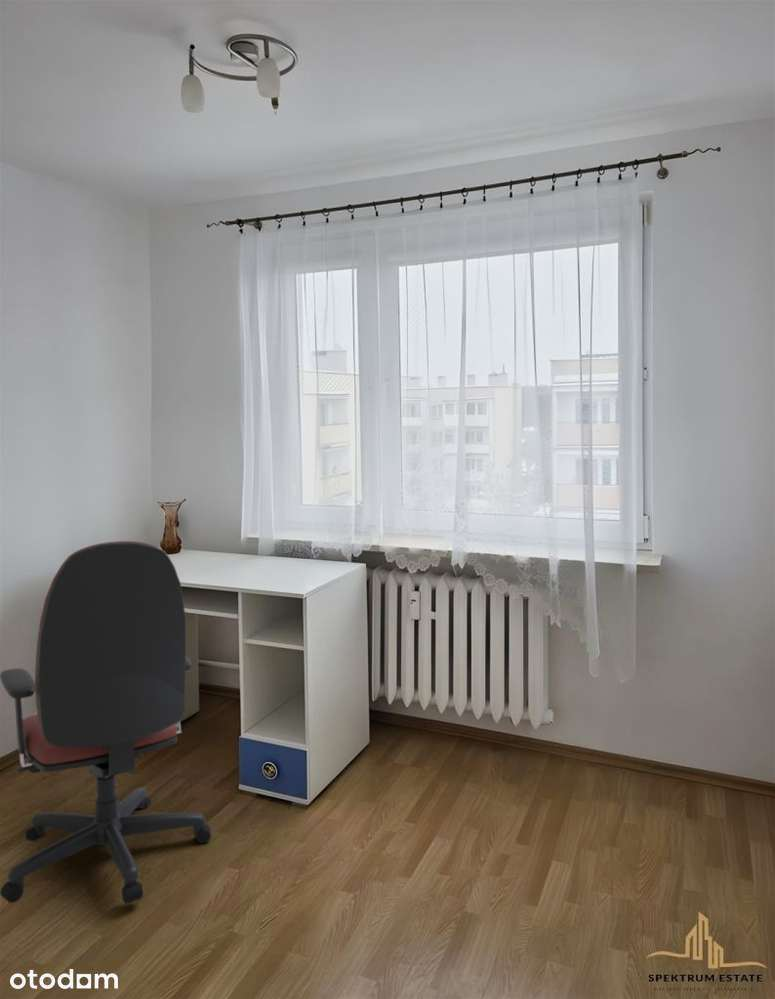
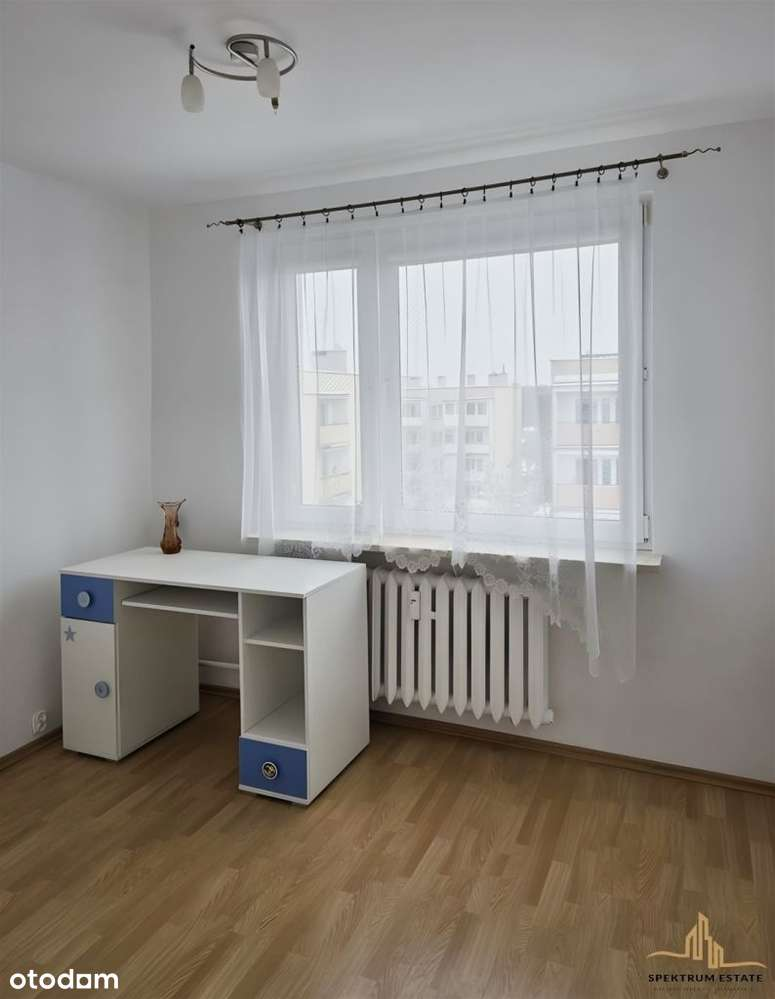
- office chair (105, 698)
